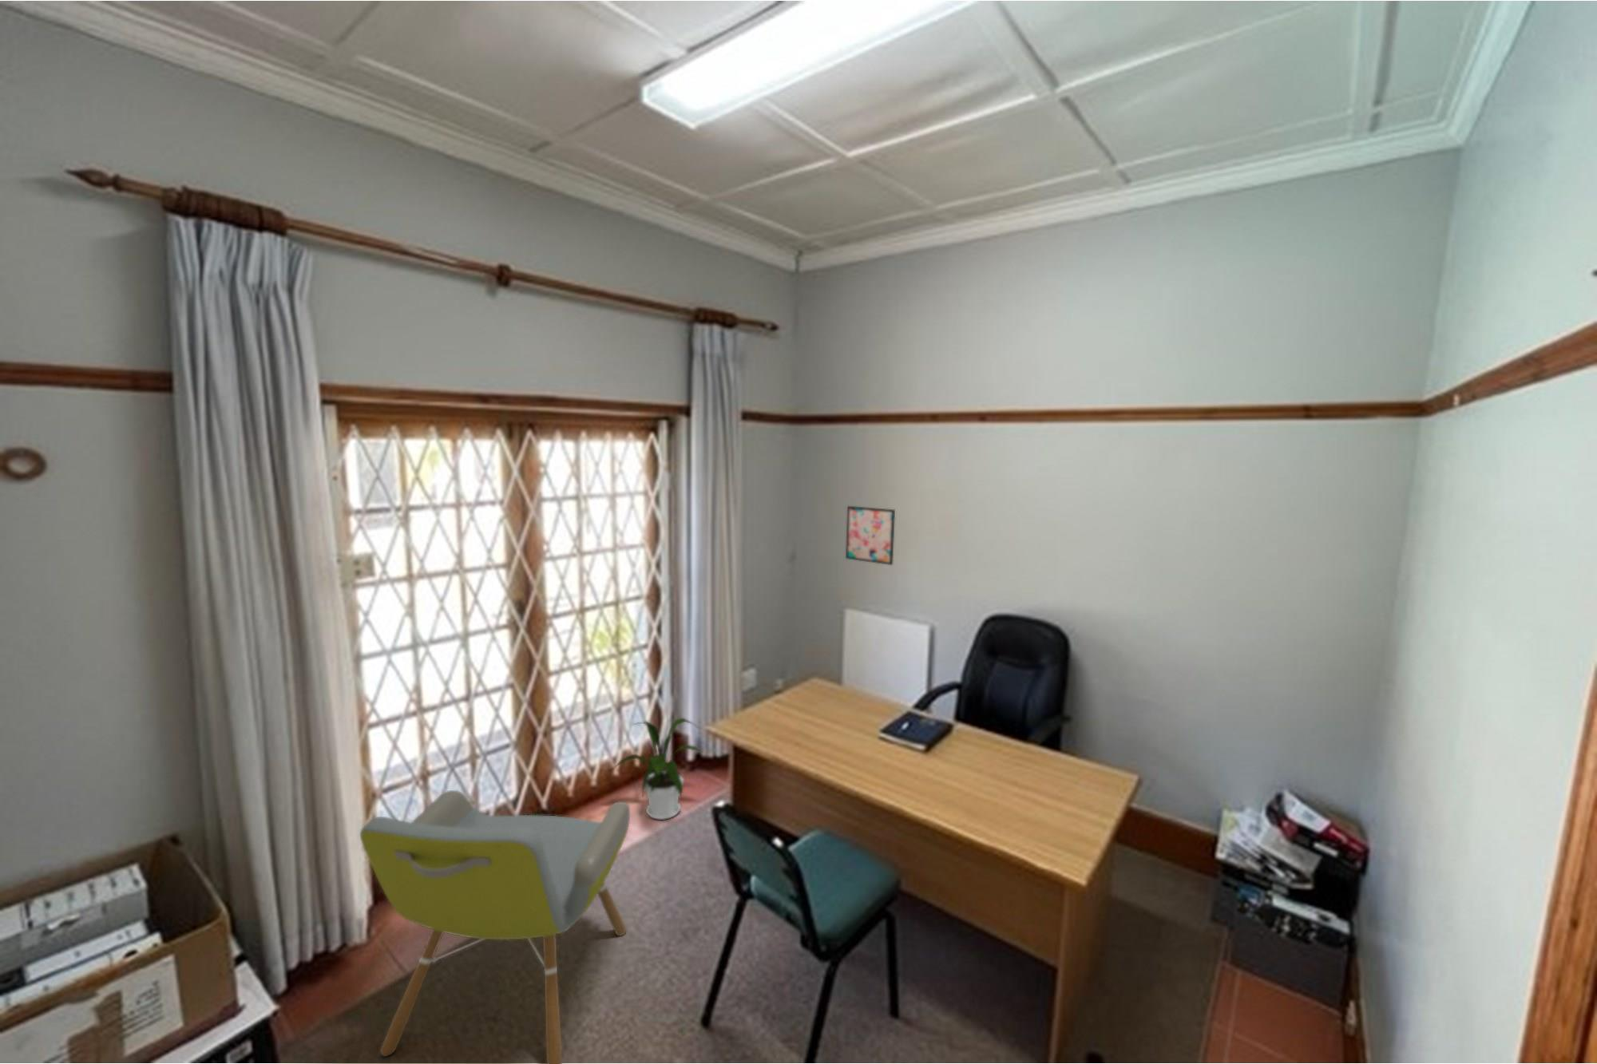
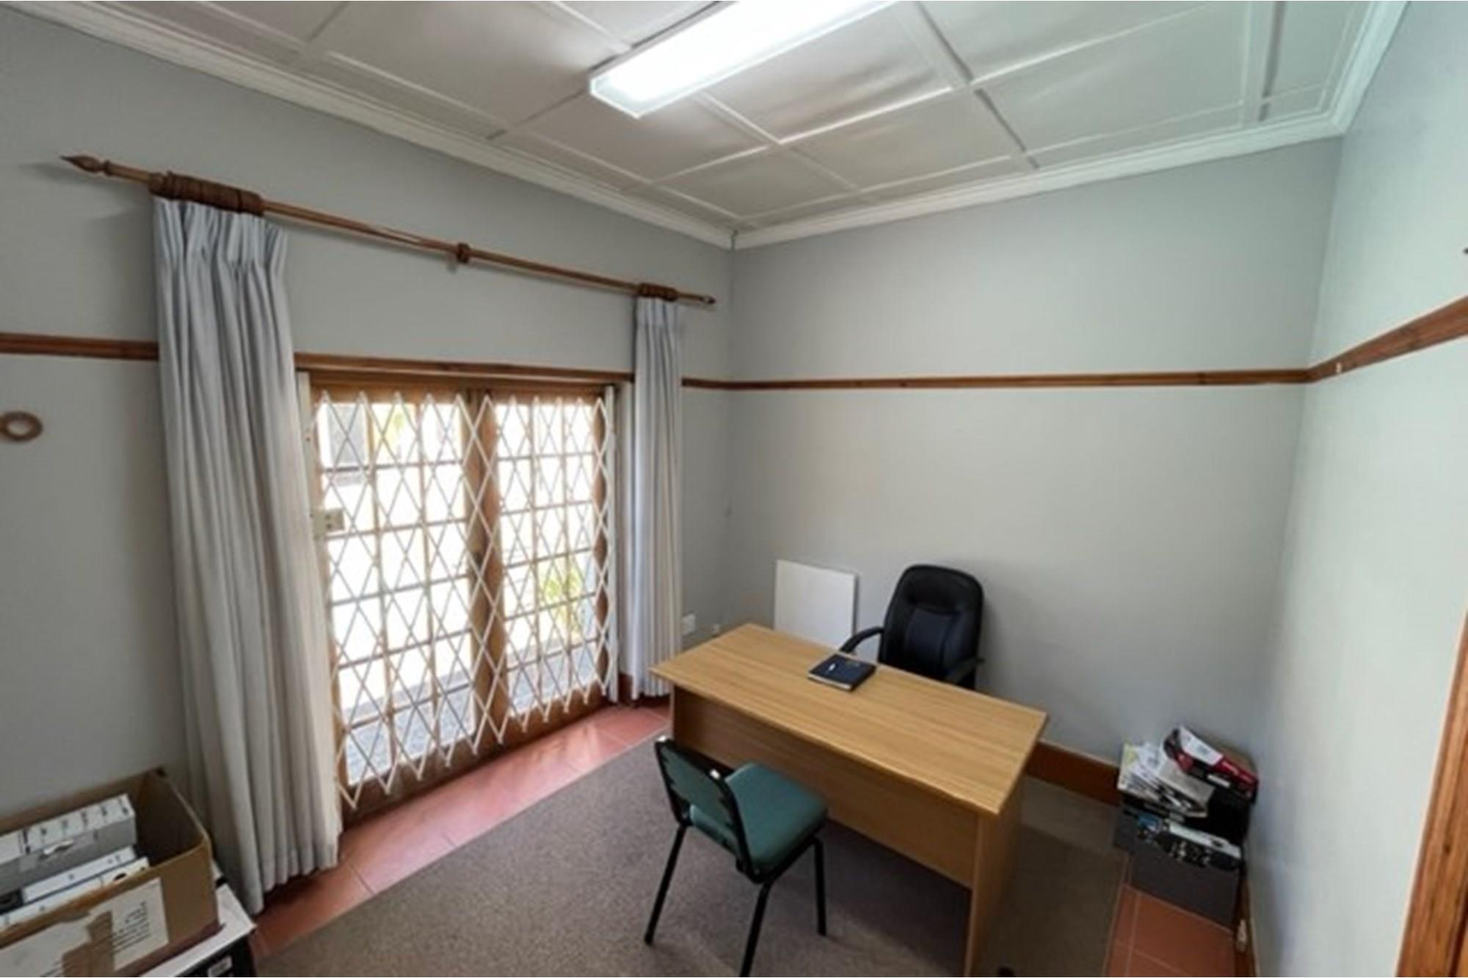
- house plant (663, 764)
- wall art (869, 534)
- armchair (509, 884)
